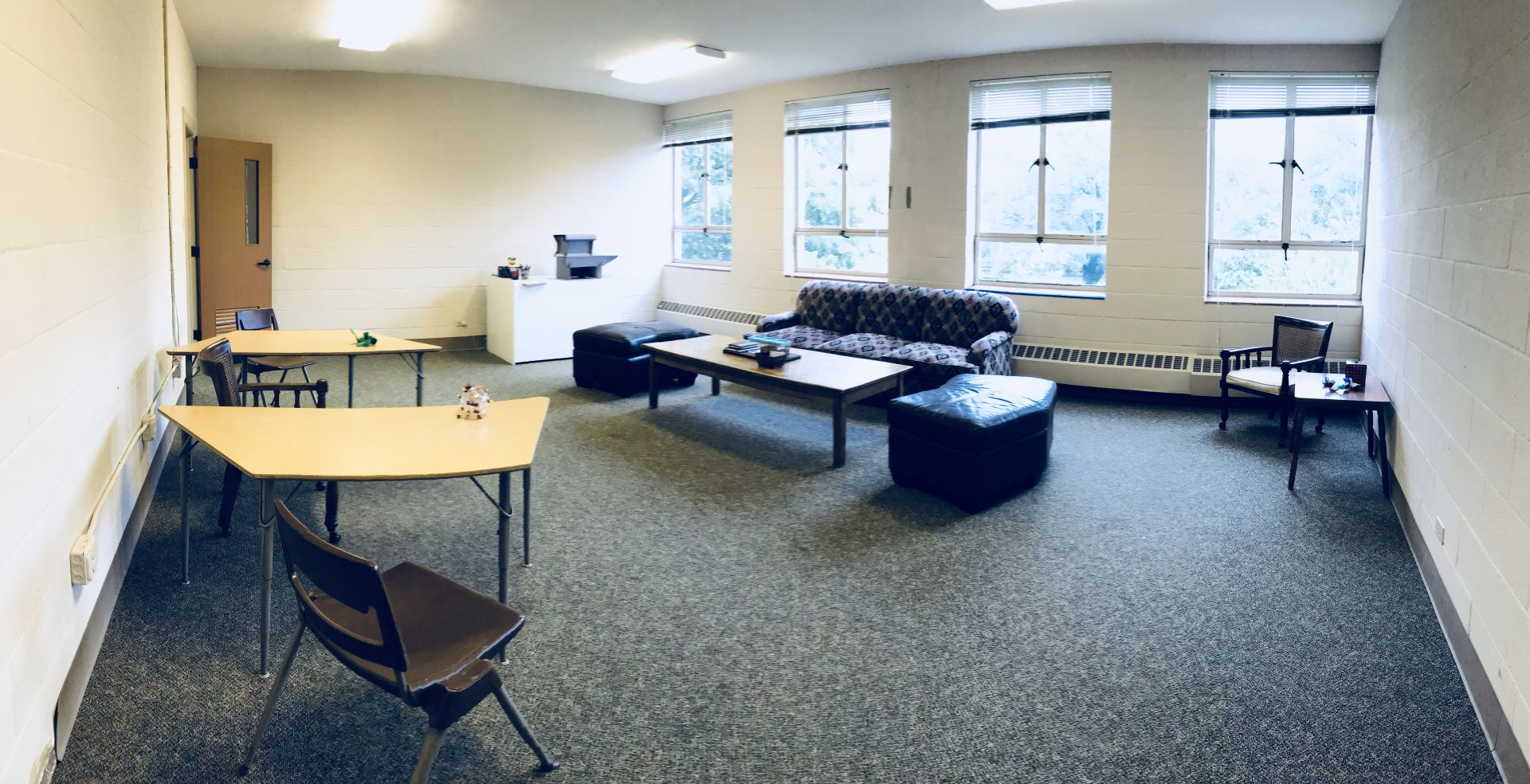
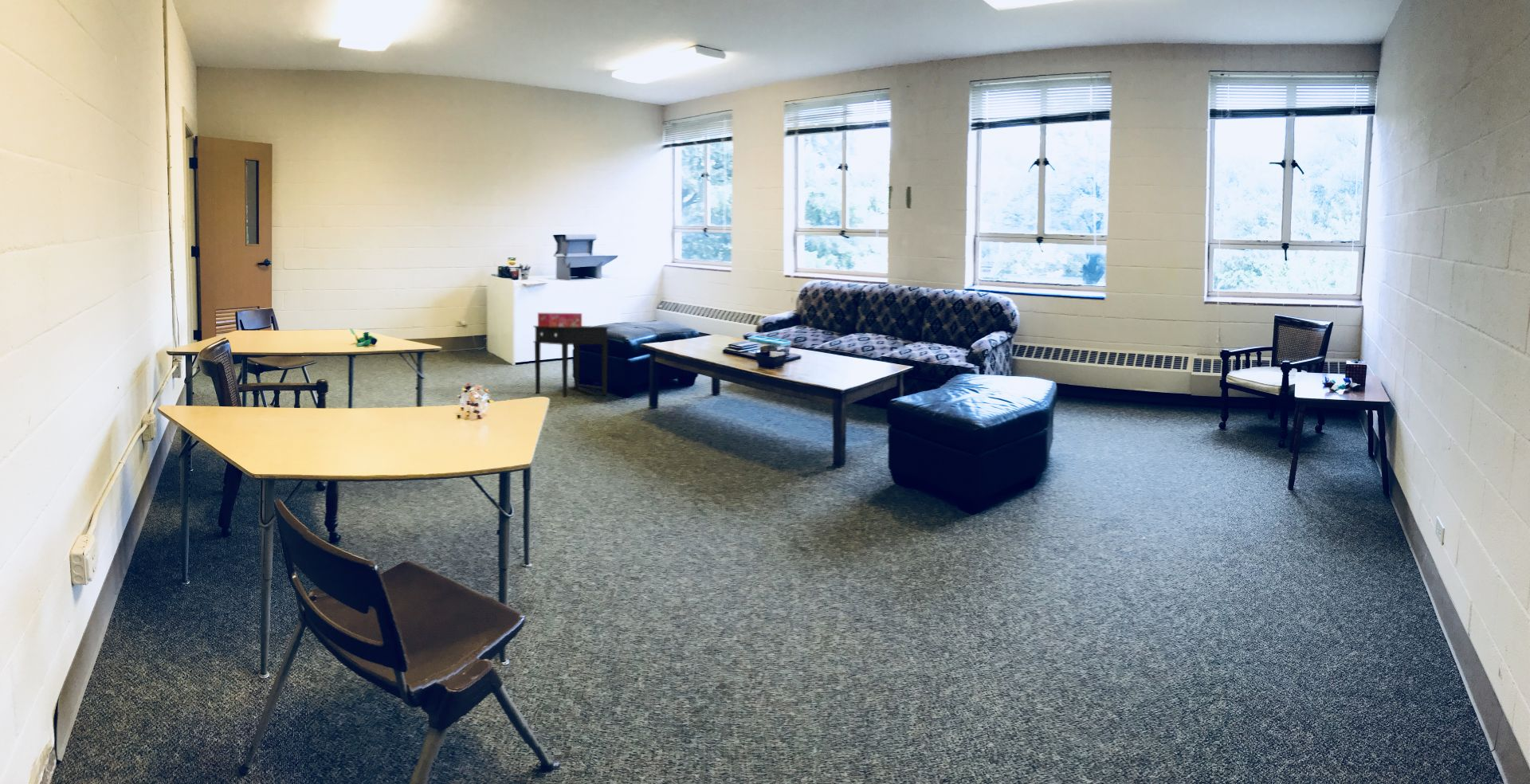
+ tissue box (559, 319)
+ side table (567, 360)
